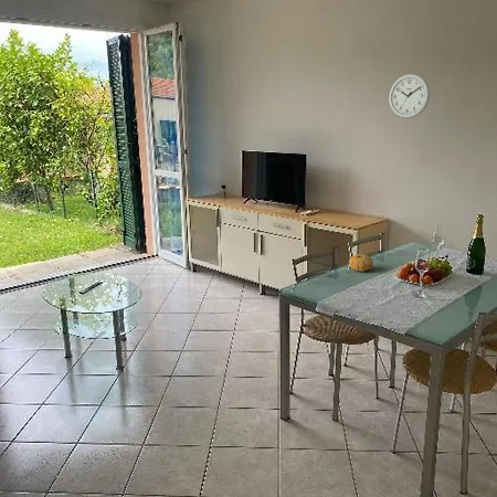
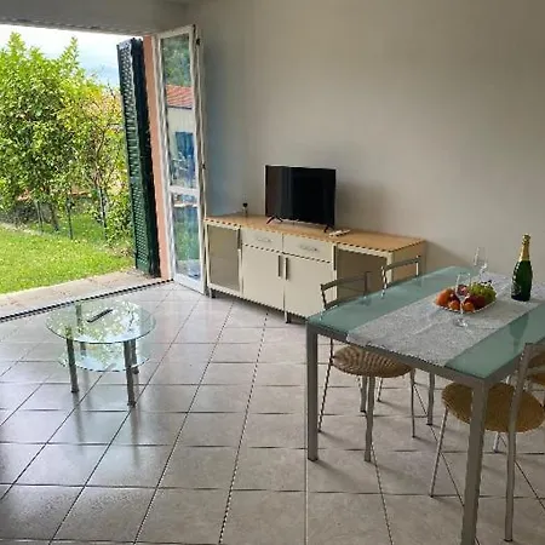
- fruit (360, 262)
- wall clock (408, 96)
